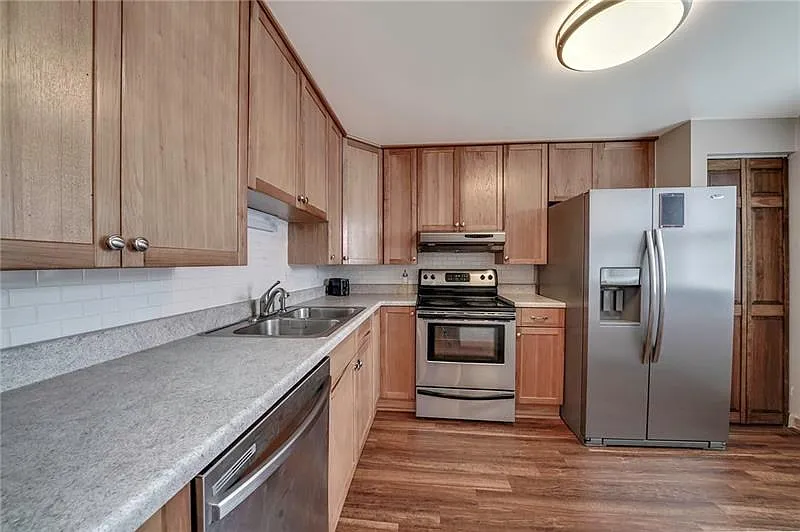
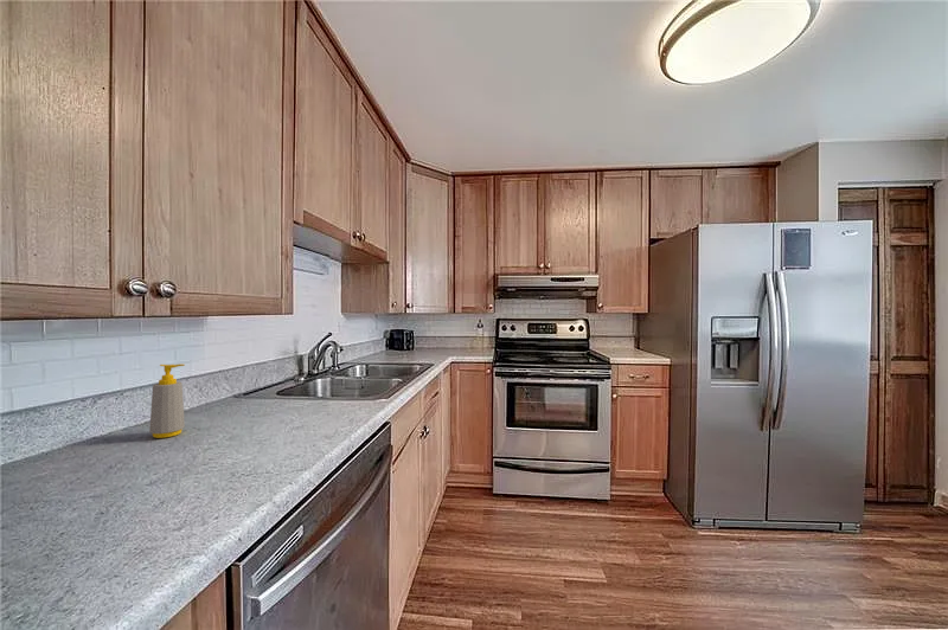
+ soap bottle (167, 399)
